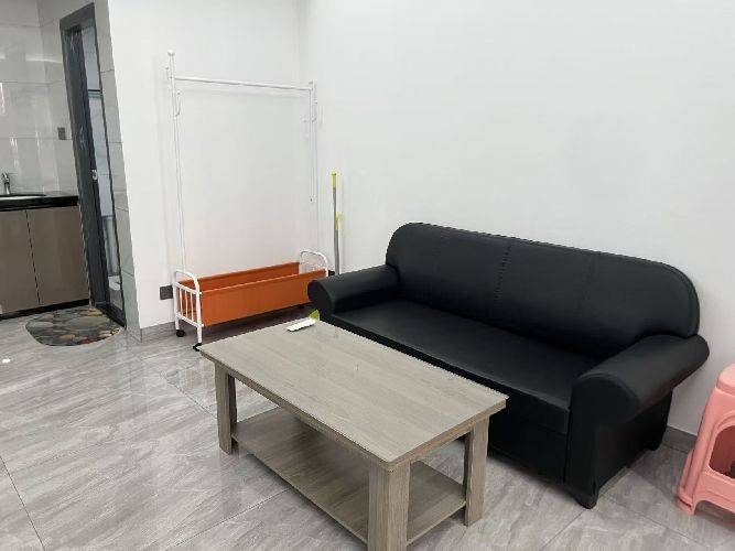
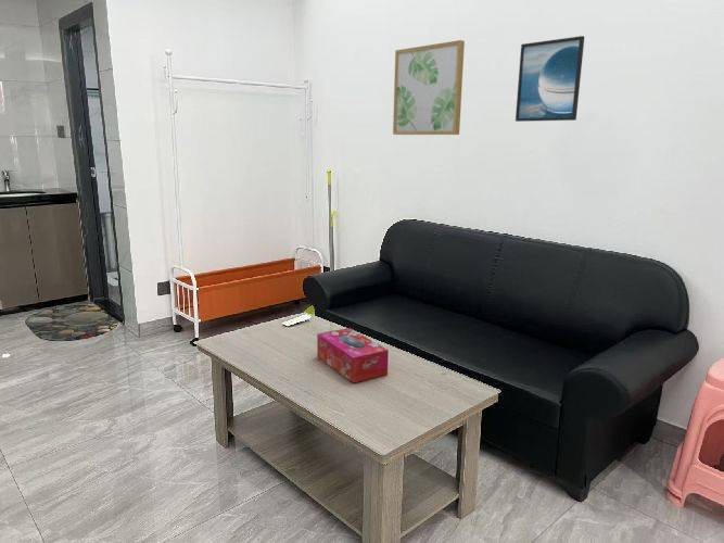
+ wall art (425, 90)
+ tissue box (351, 353)
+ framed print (547, 80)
